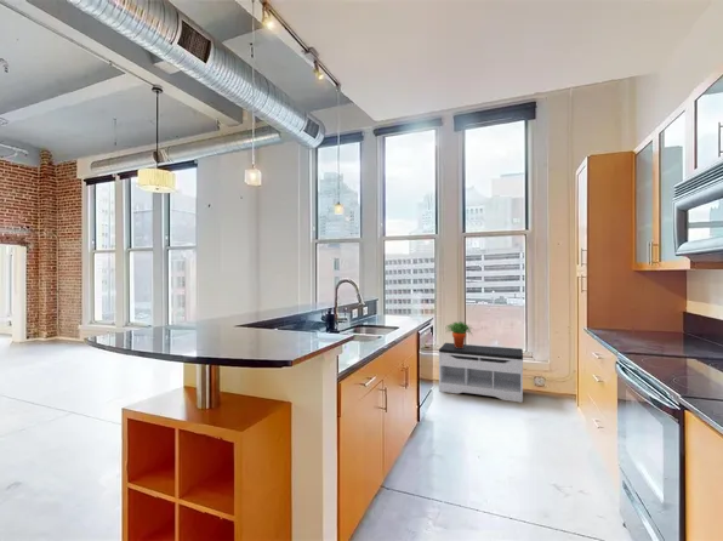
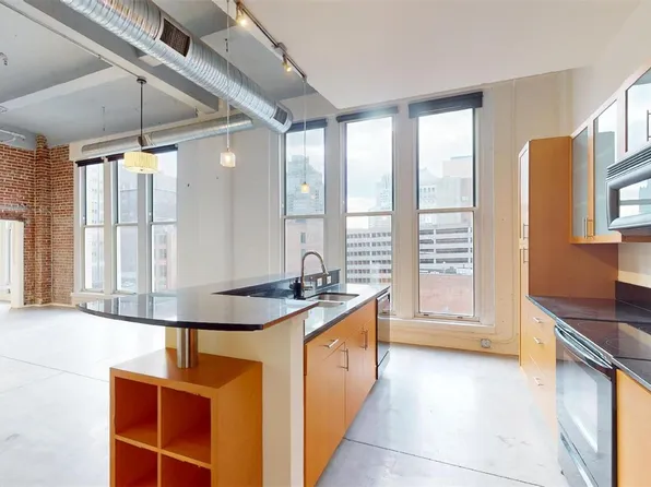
- potted plant (459, 334)
- bench (480, 369)
